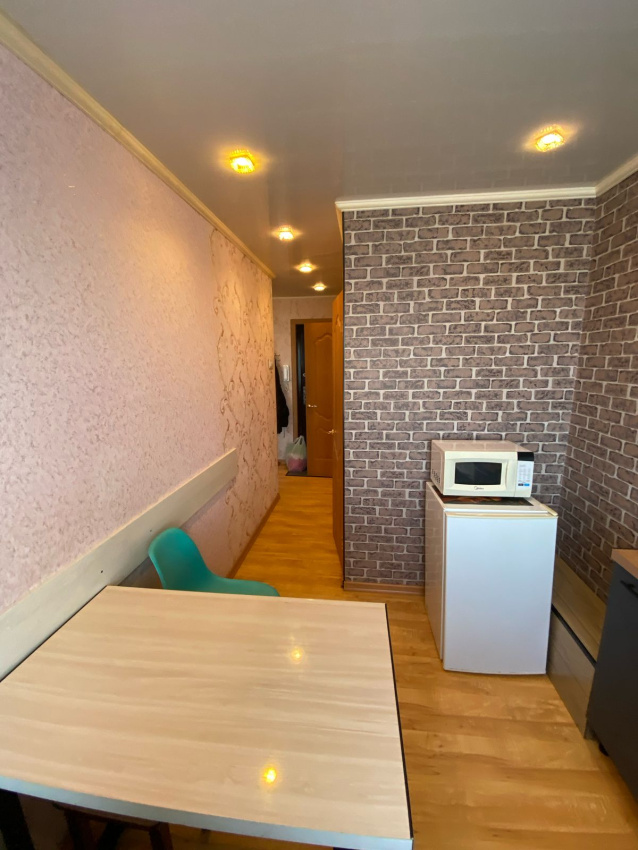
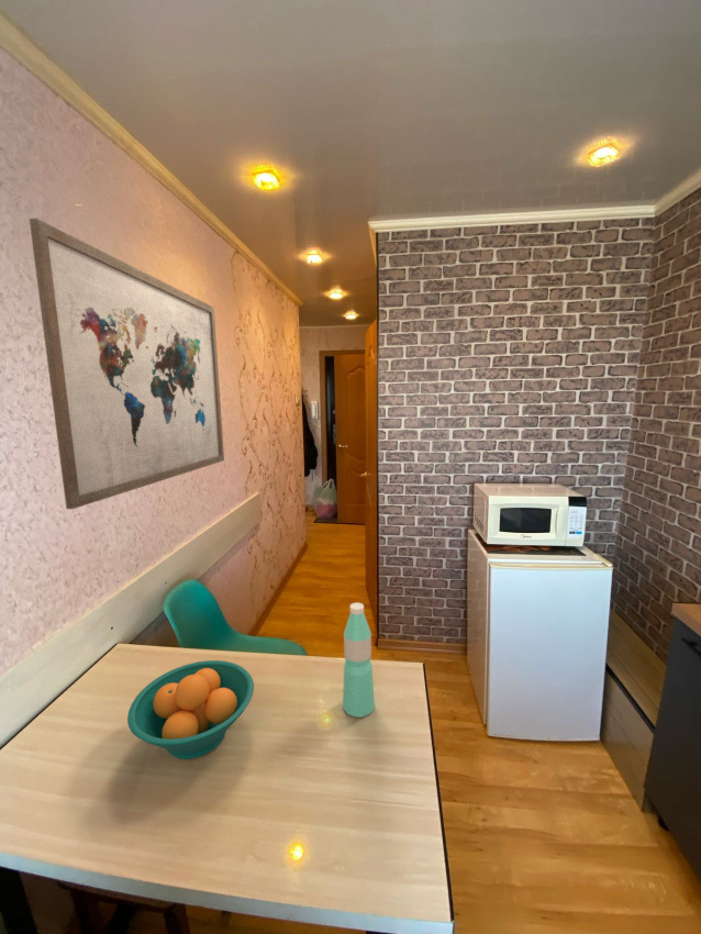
+ wall art (159, 380)
+ water bottle (357, 656)
+ fruit bowl (194, 707)
